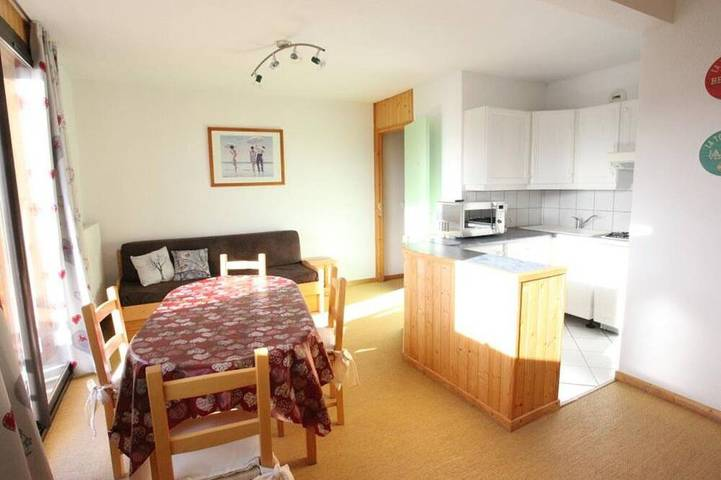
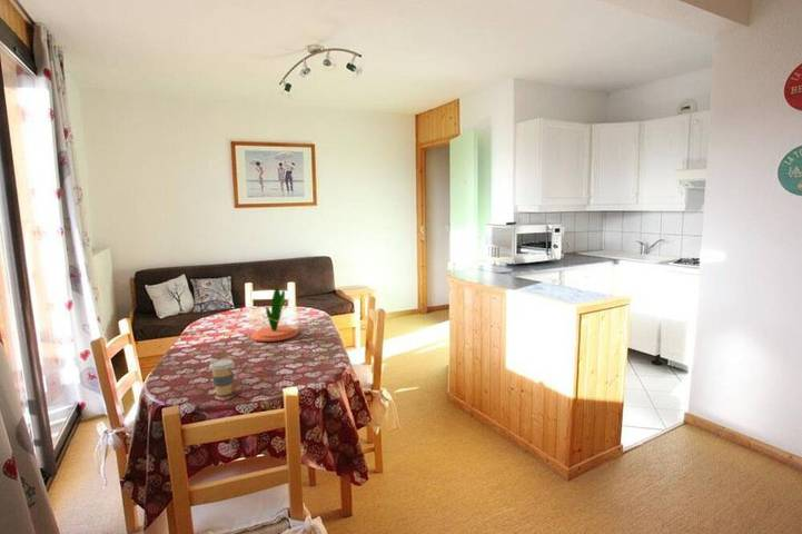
+ plant (274, 309)
+ coffee cup (222, 377)
